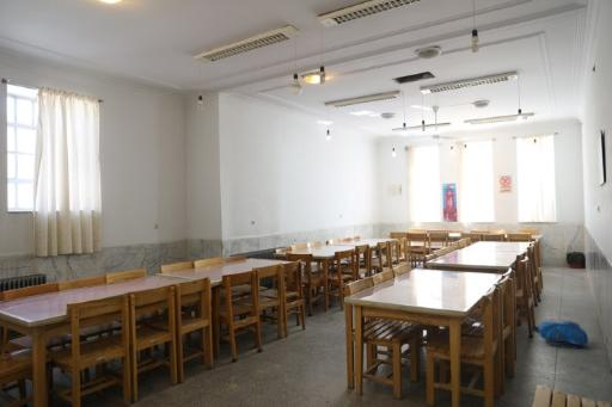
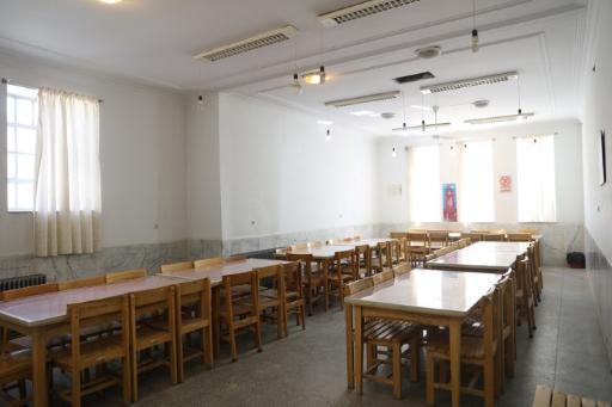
- backpack (559, 332)
